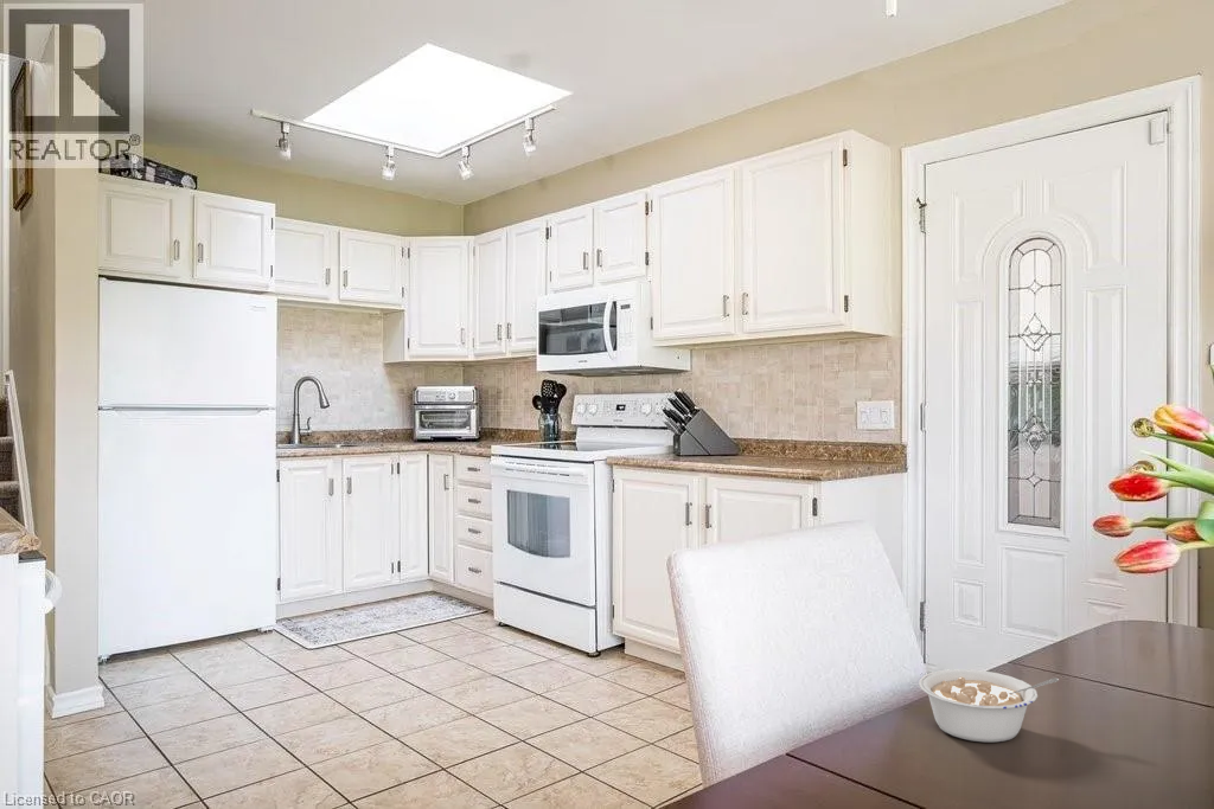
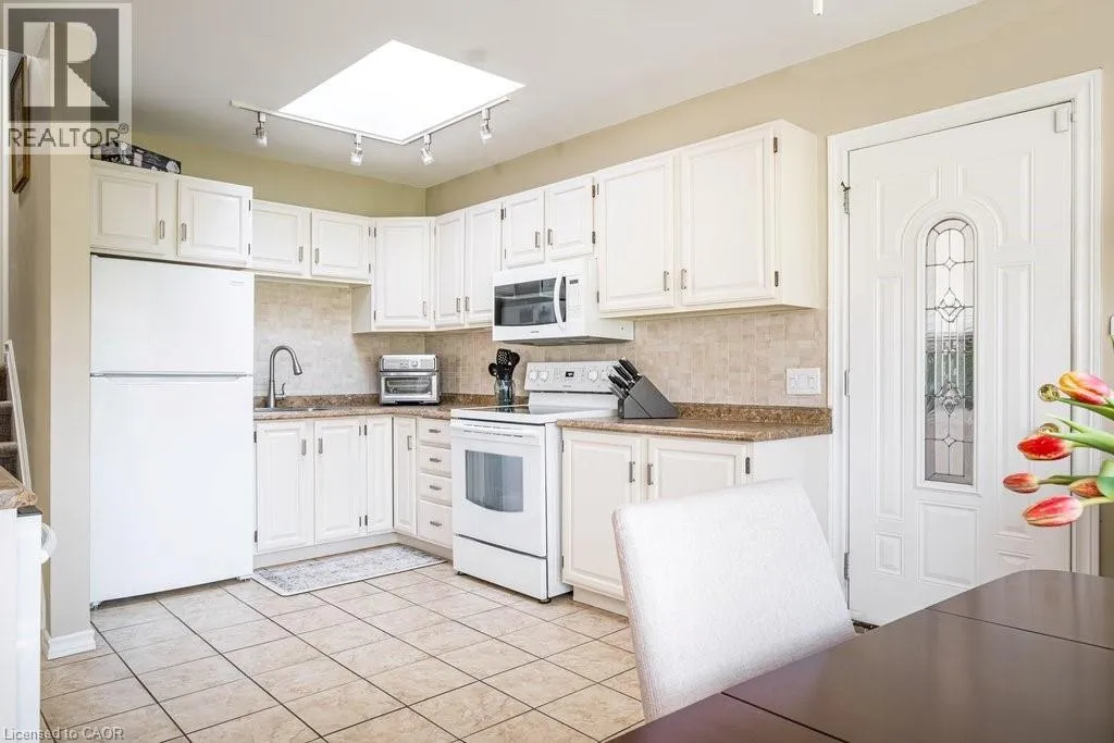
- legume (979, 701)
